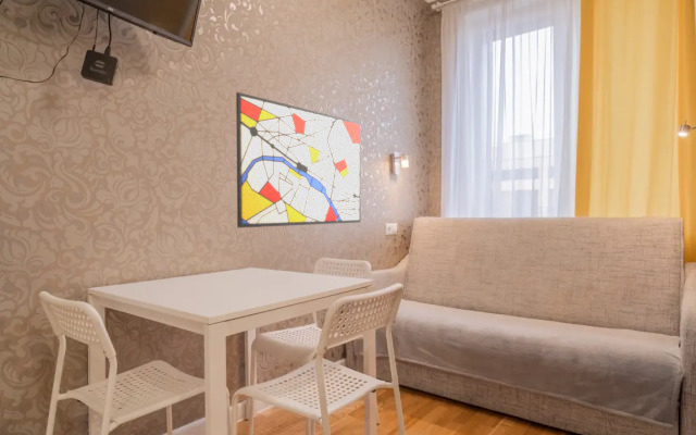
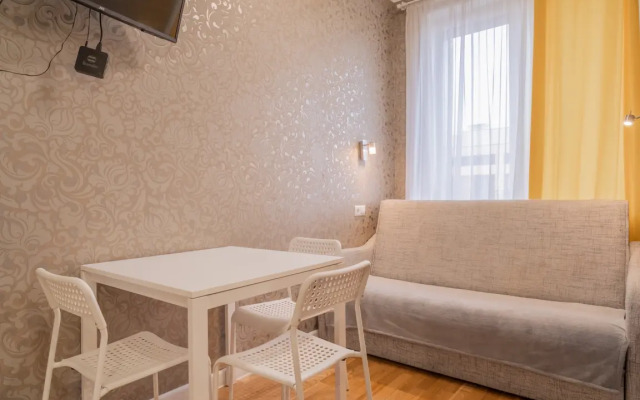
- wall art (308, 167)
